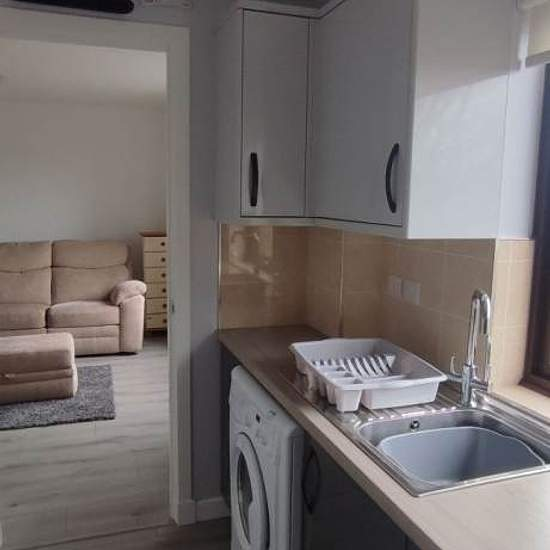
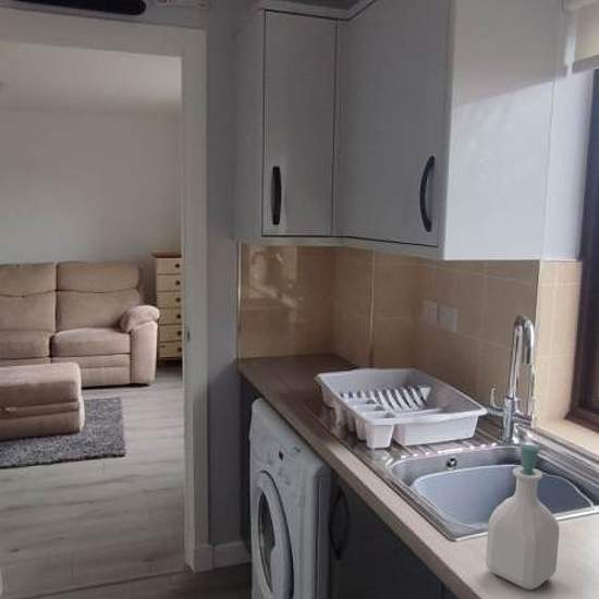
+ soap bottle (524, 511)
